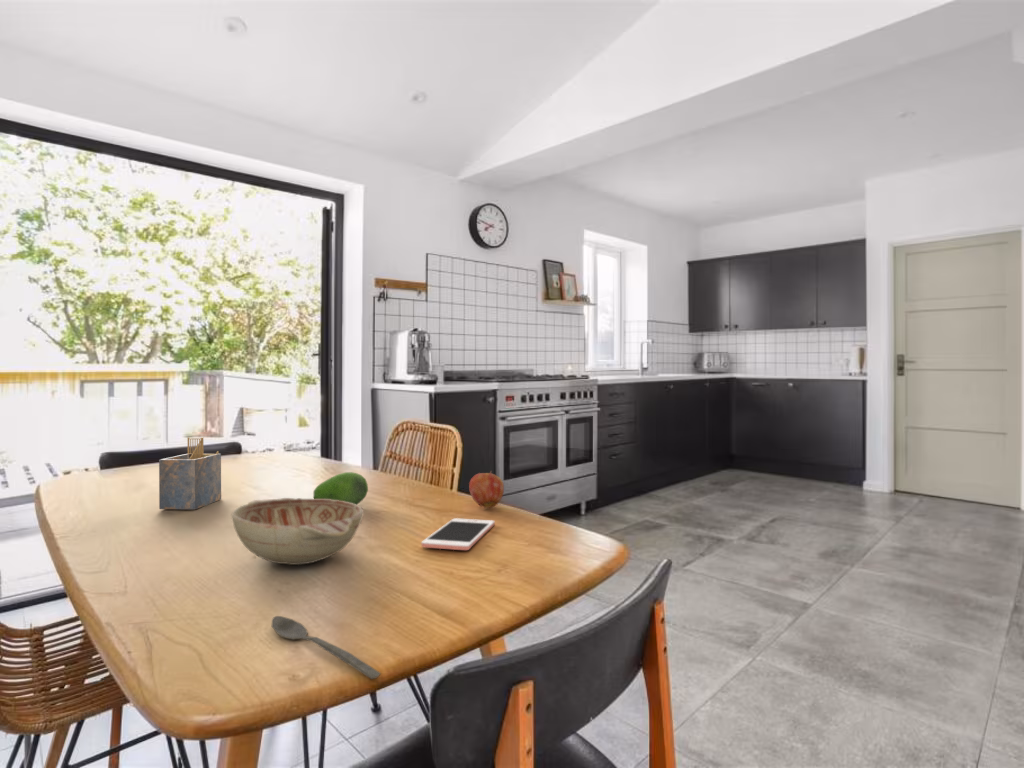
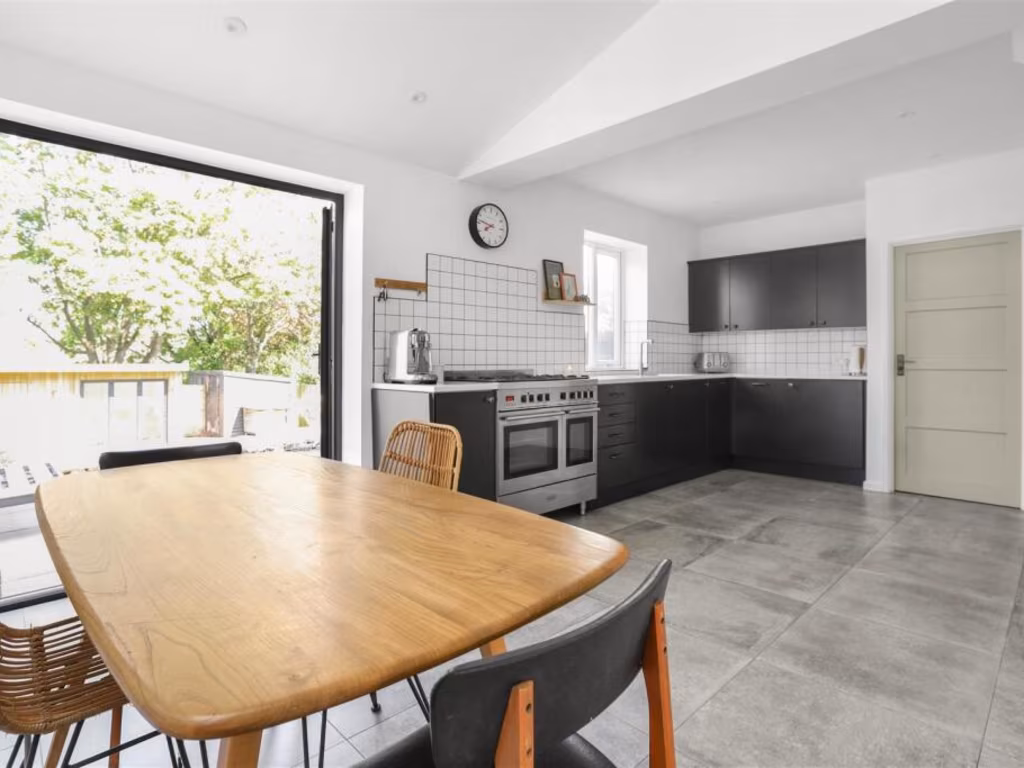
- napkin holder (191, 471)
- fruit (341, 490)
- decorative bowl (300, 532)
- cell phone (460, 533)
- spoon (321, 644)
- apple (486, 489)
